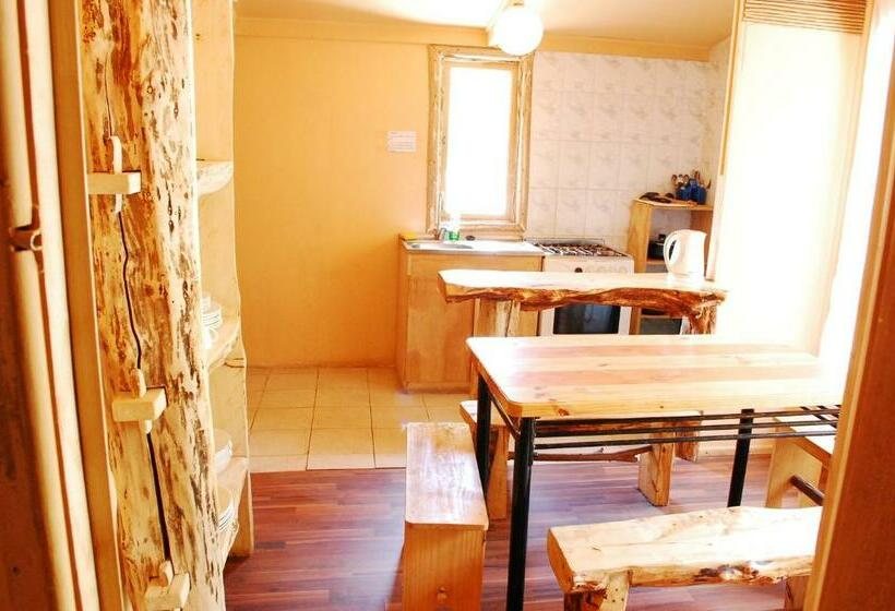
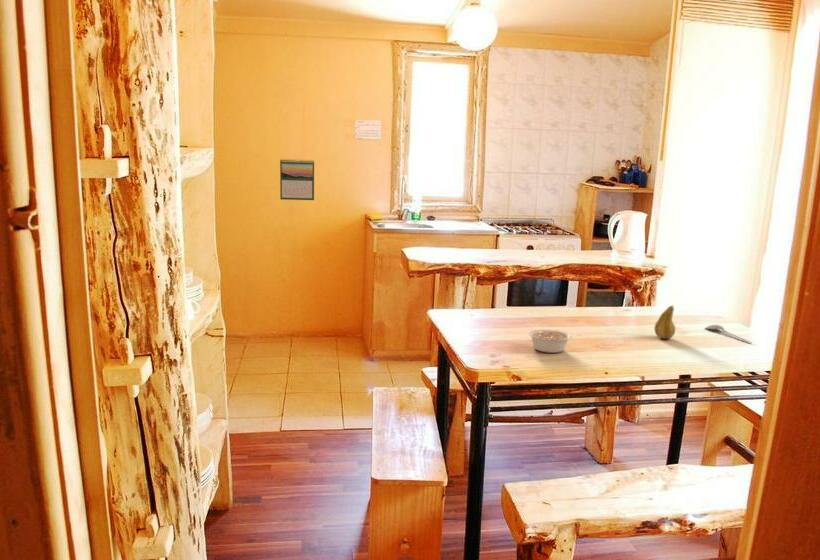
+ fruit (665, 321)
+ calendar (297, 179)
+ legume (551, 340)
+ spoon (728, 332)
